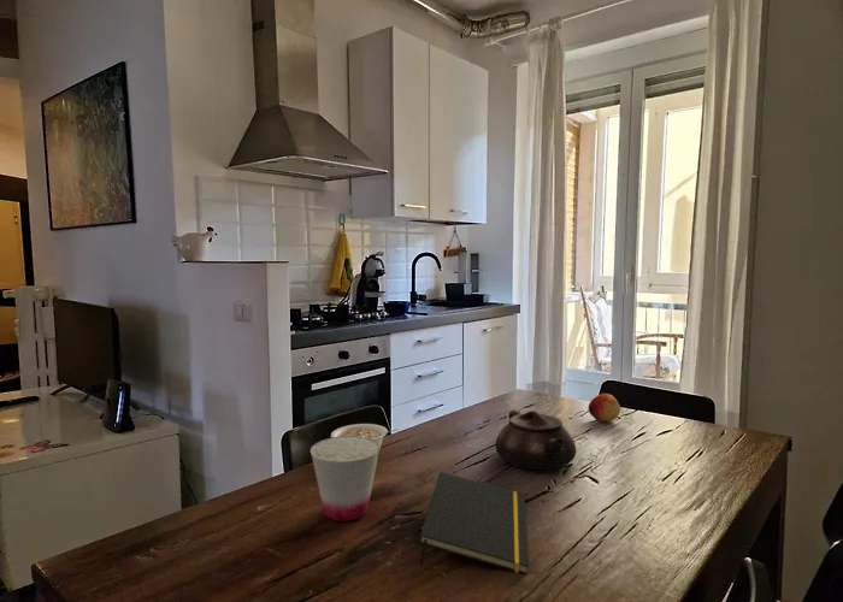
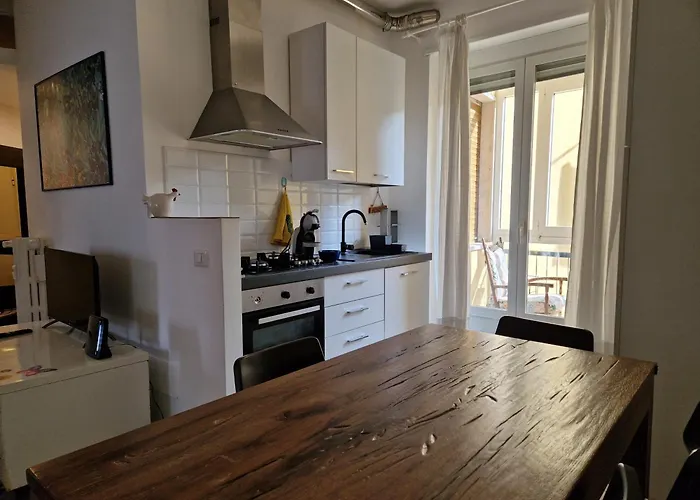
- fruit (603, 407)
- legume (361, 436)
- cup (346, 479)
- notepad (477, 515)
- teapot (535, 435)
